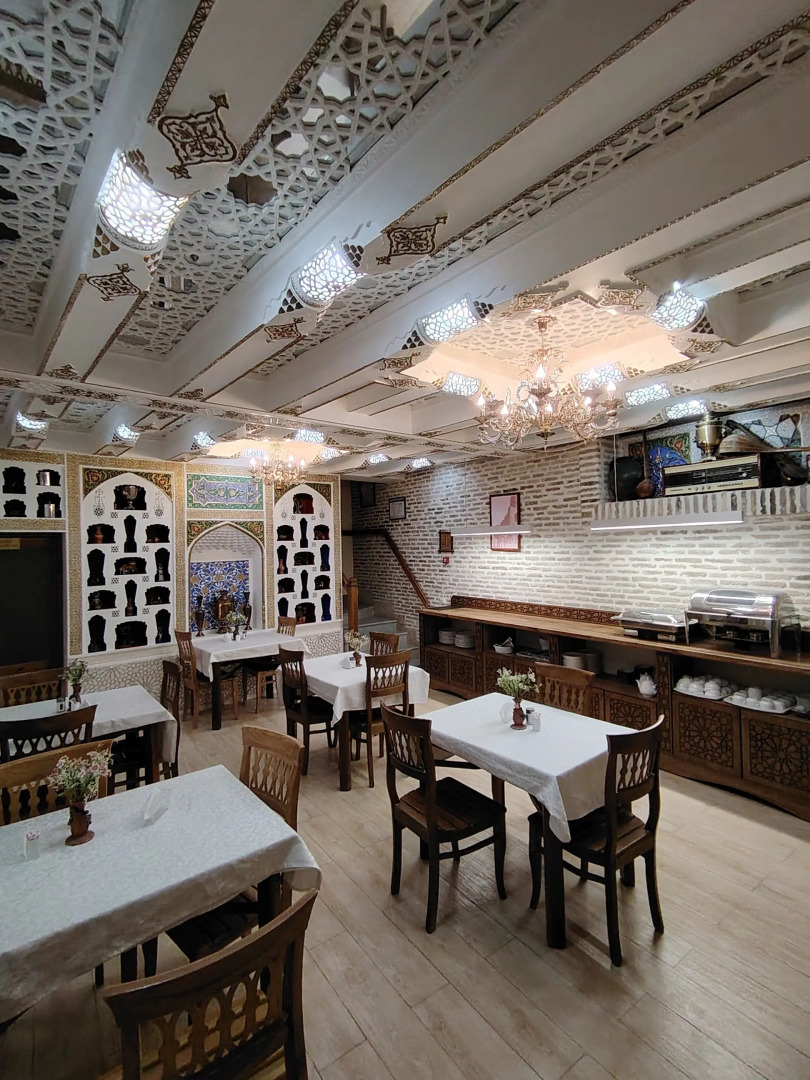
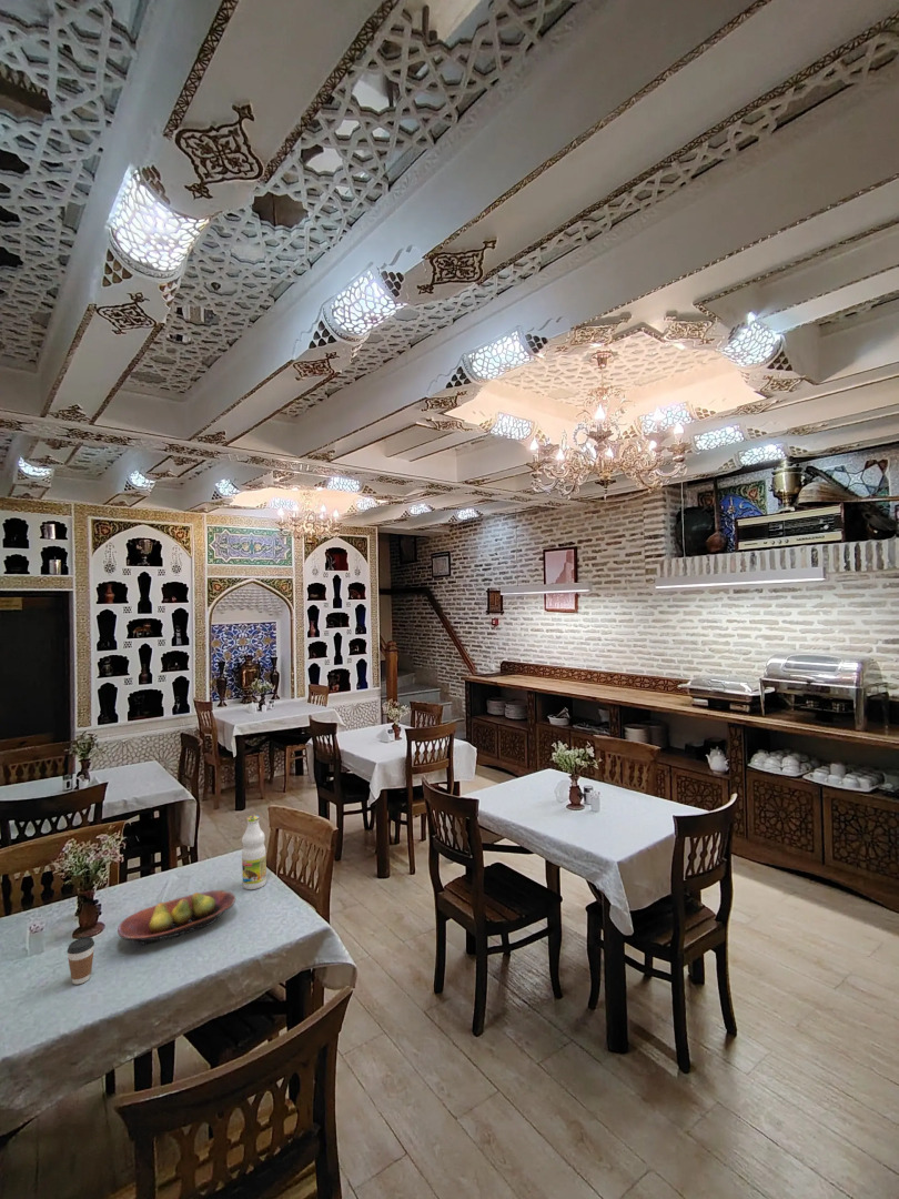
+ coffee cup (81, 960)
+ bottle (253, 850)
+ fruit bowl (179, 913)
